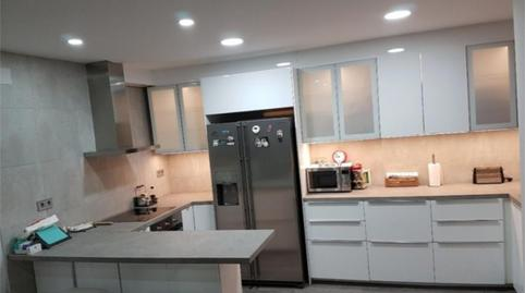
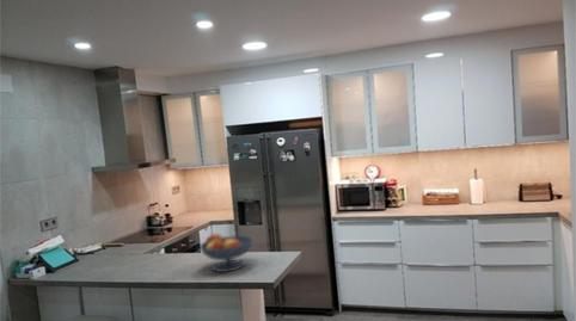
+ fruit bowl (227, 249)
